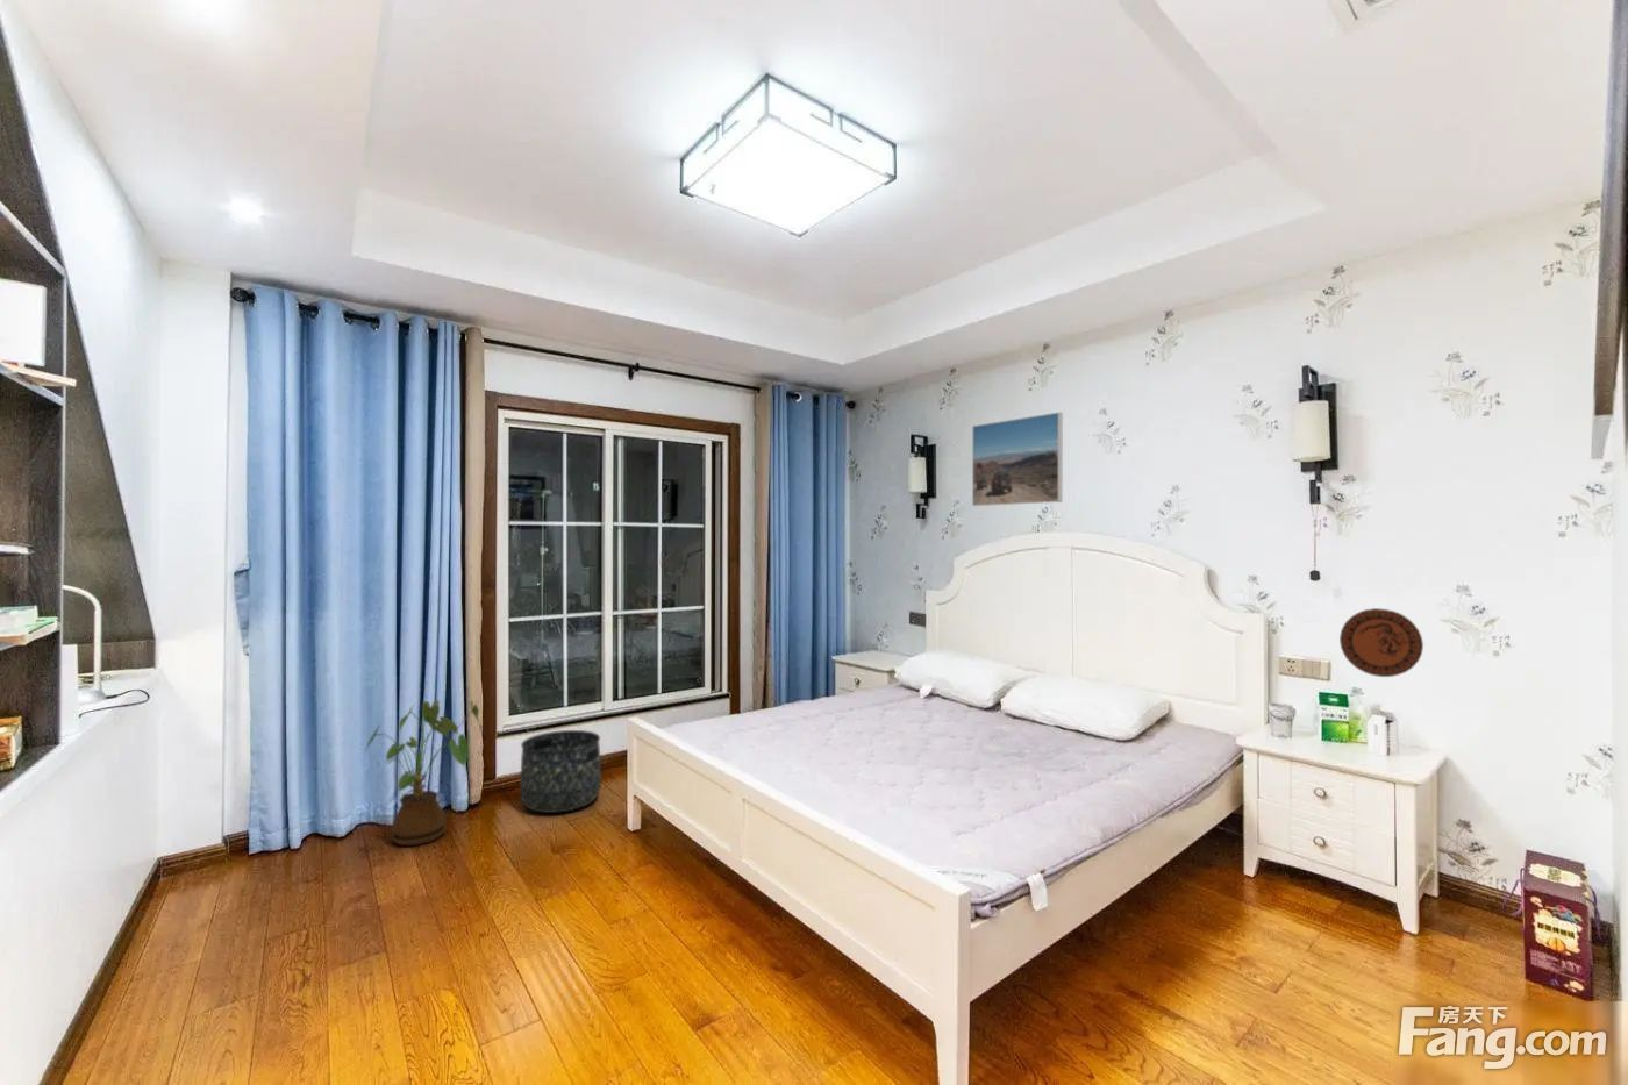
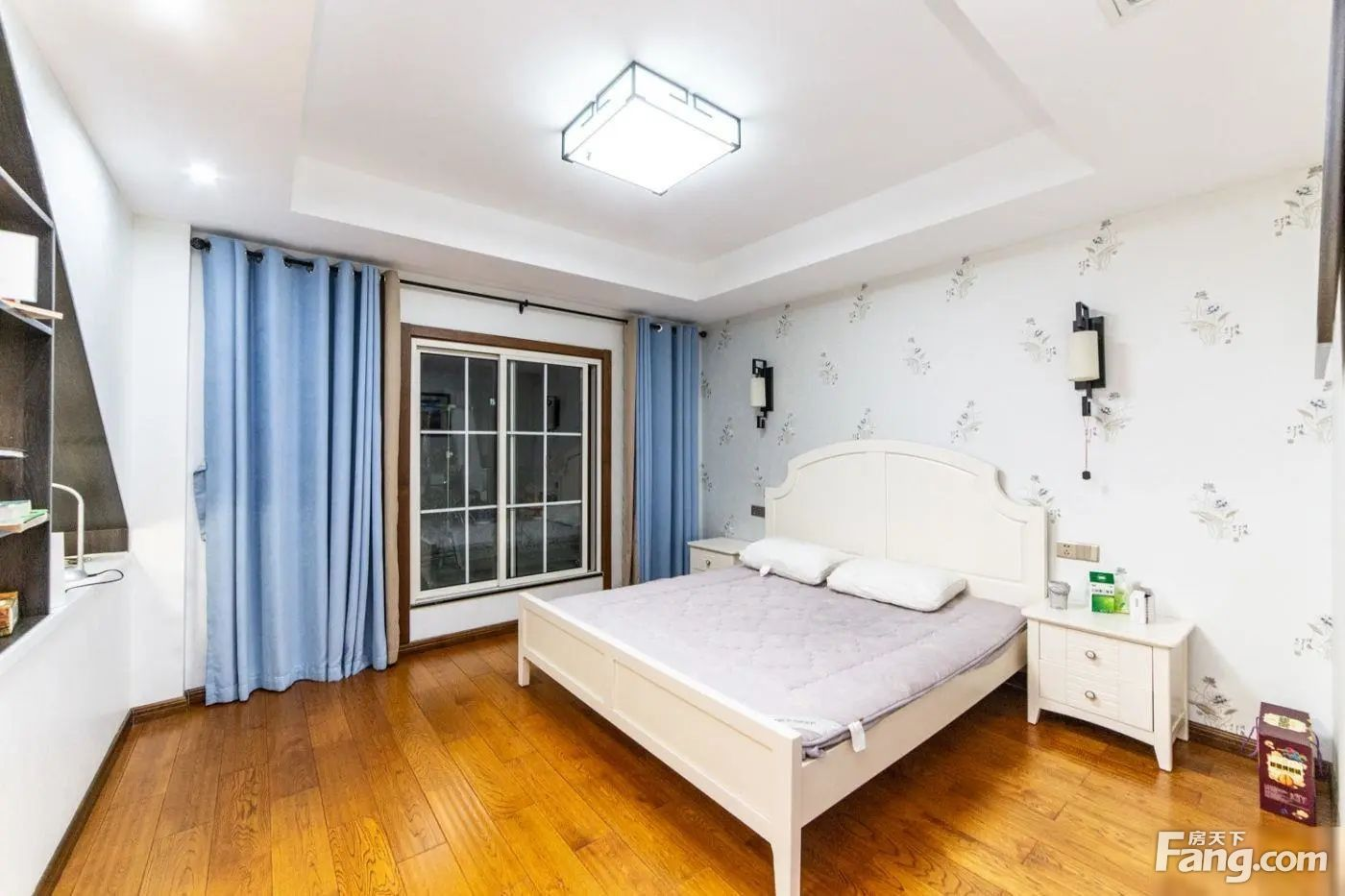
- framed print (1014, 461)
- basket (560, 771)
- decorative plate (1379, 642)
- house plant (427, 771)
